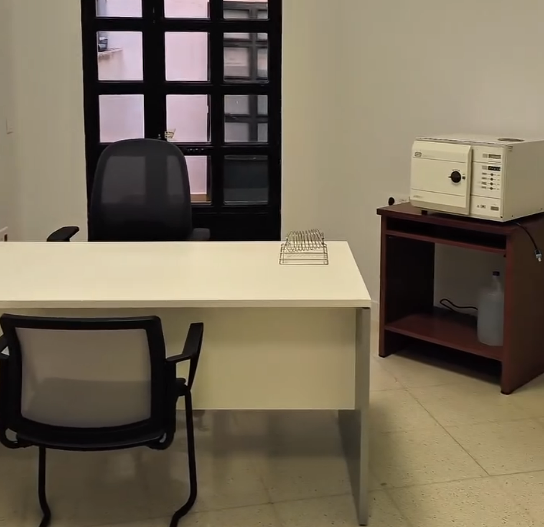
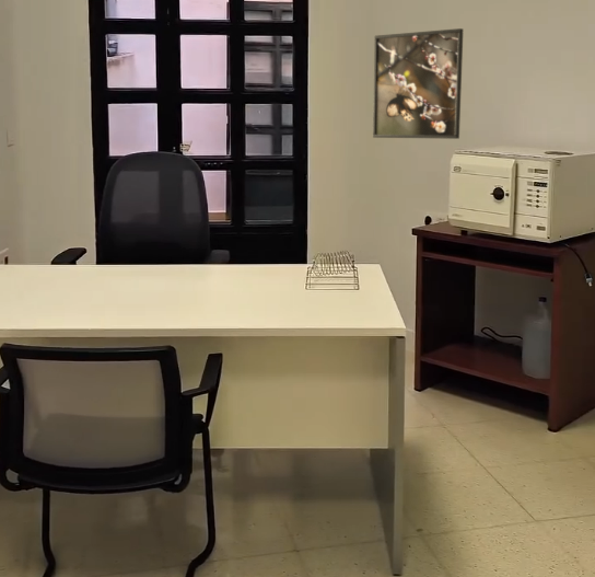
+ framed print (416, 85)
